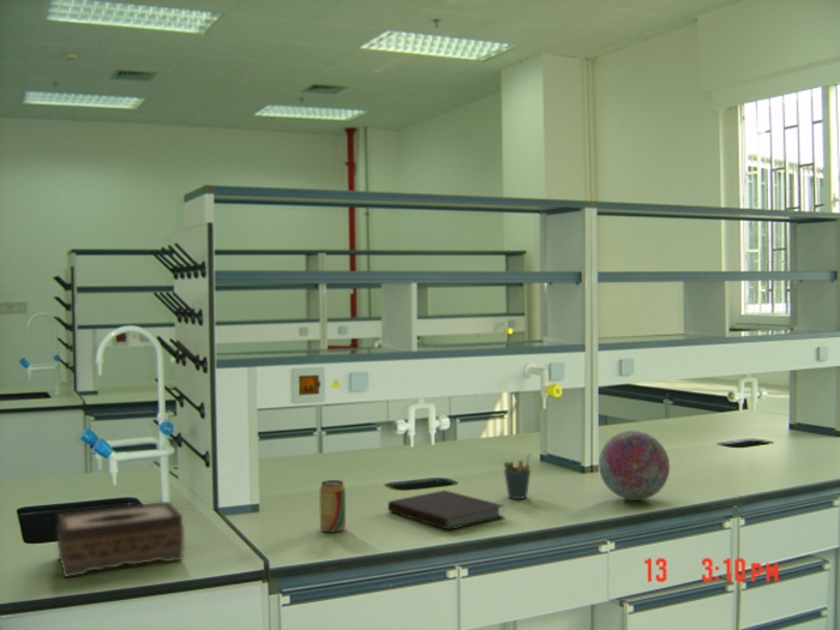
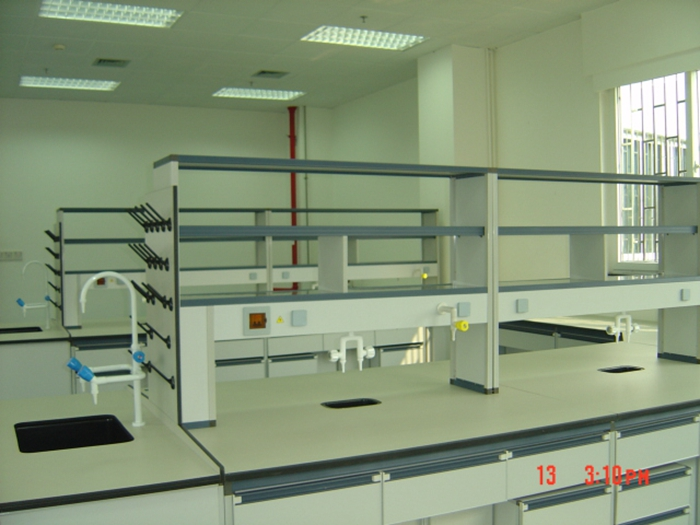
- notebook (445, 509)
- beverage can (332, 505)
- decorative ball (634, 464)
- pen holder (517, 475)
- tissue box (120, 536)
